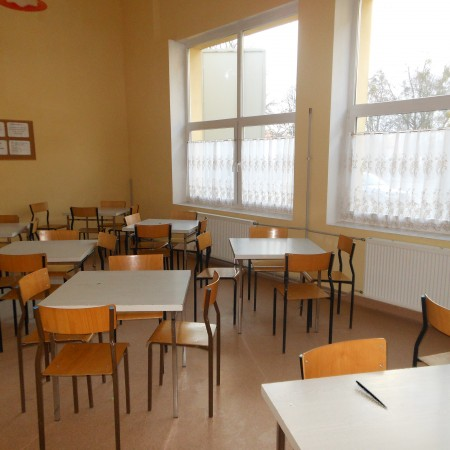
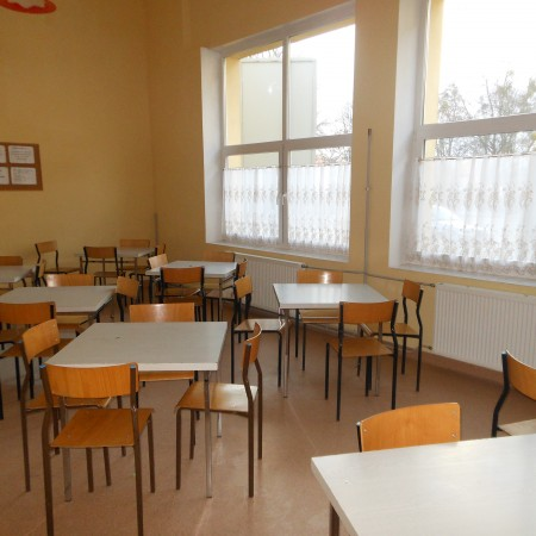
- pen (370, 393)
